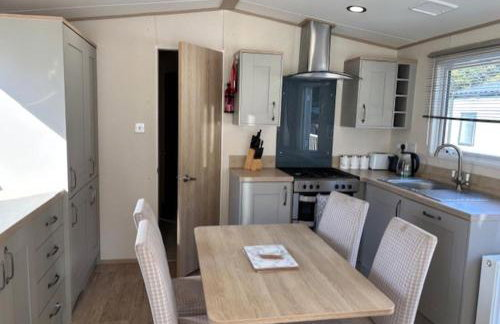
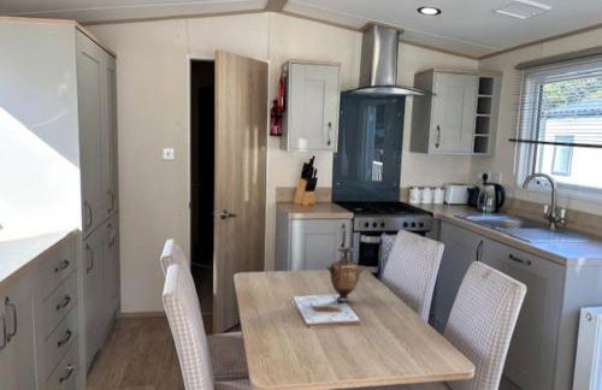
+ vase (343, 272)
